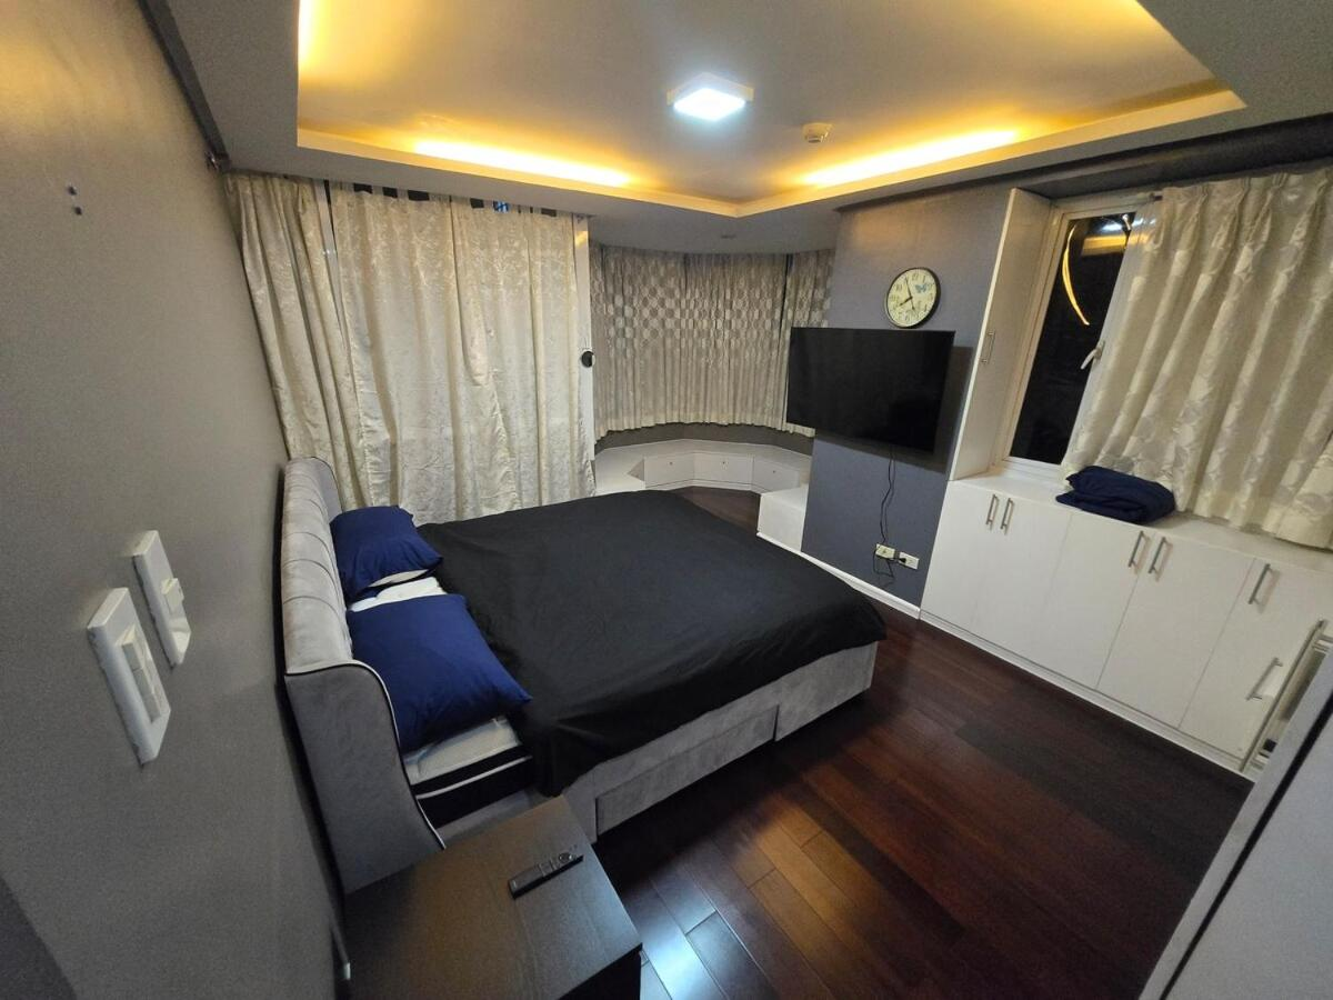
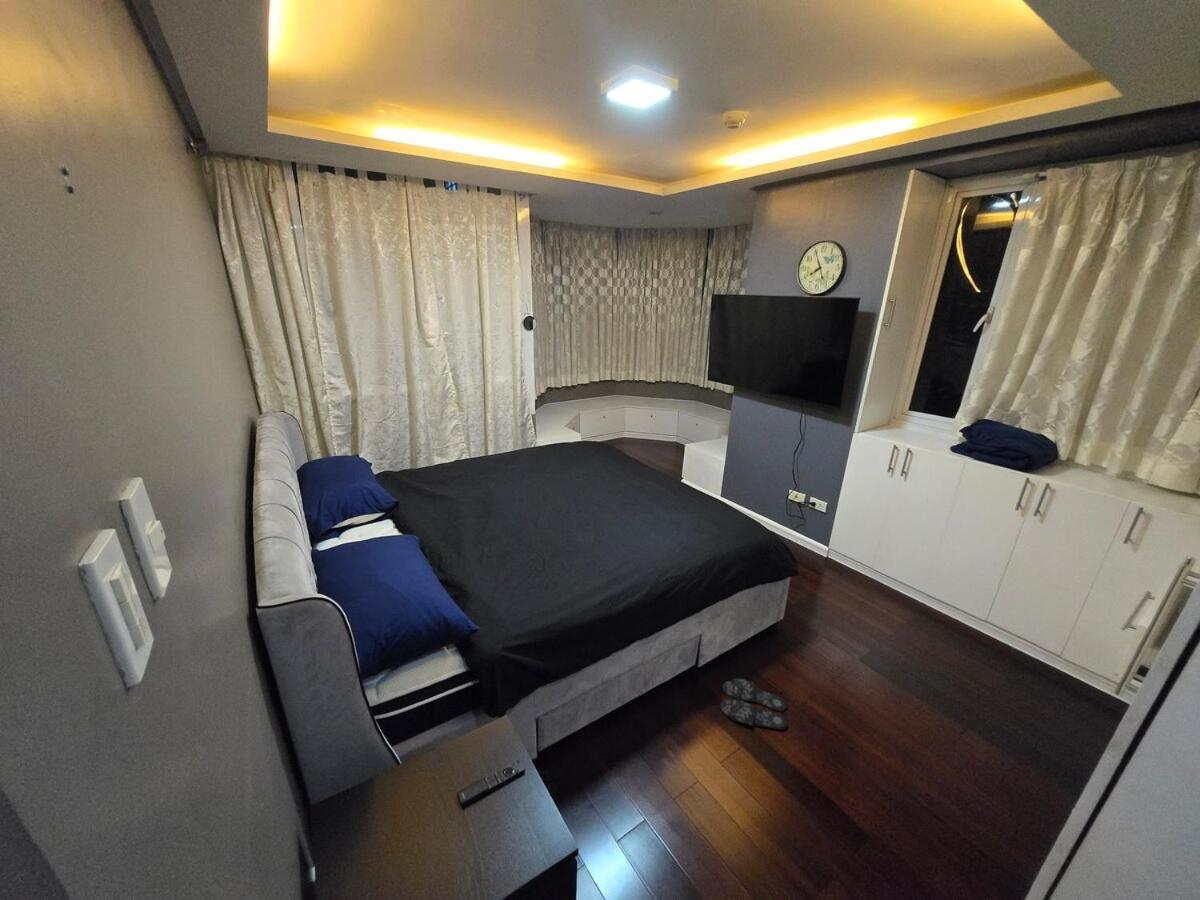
+ slippers (753, 701)
